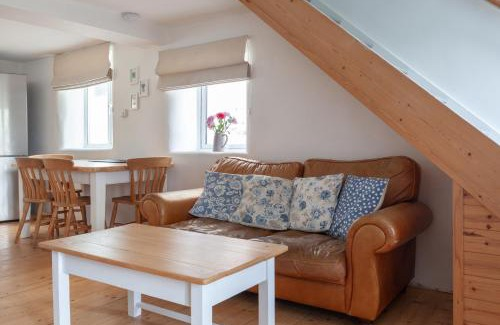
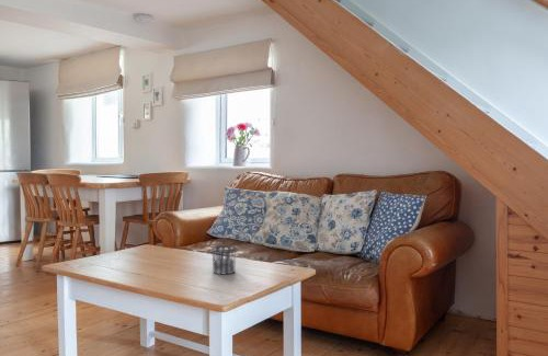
+ cup (224, 260)
